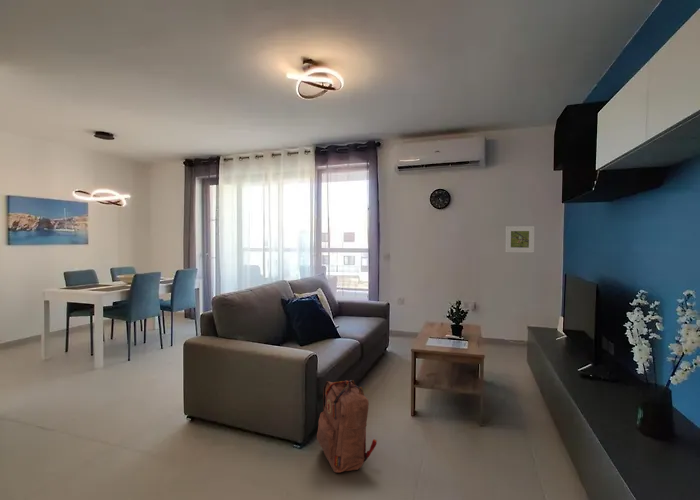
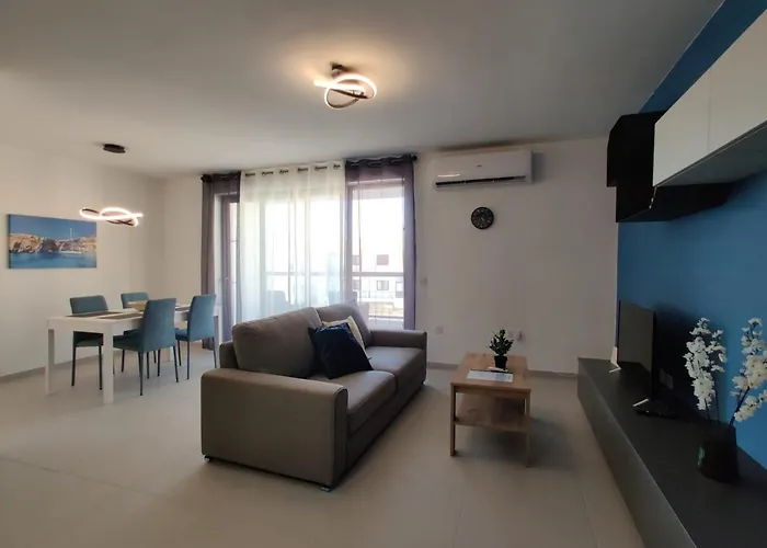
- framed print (519, 239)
- backpack (345, 417)
